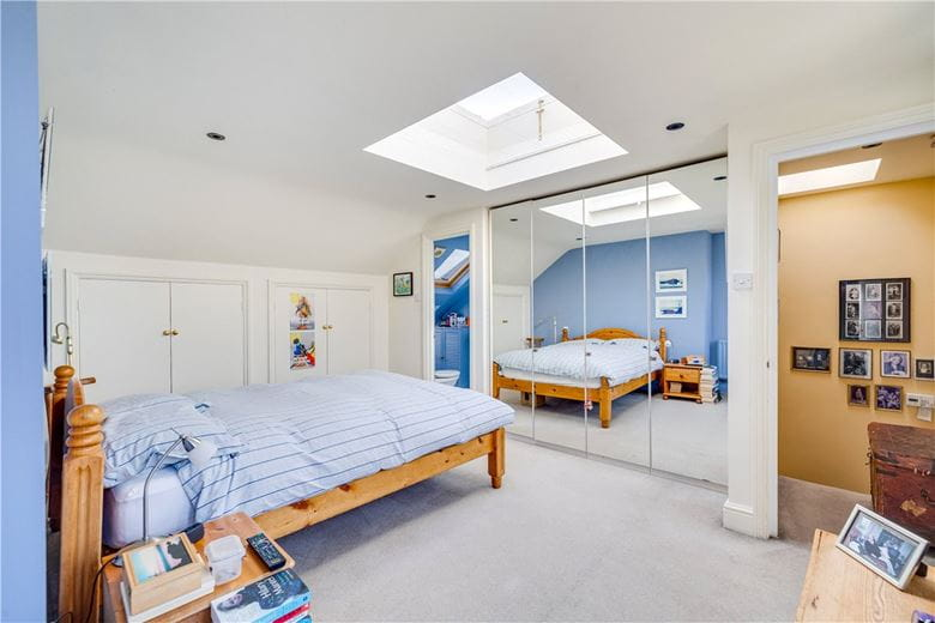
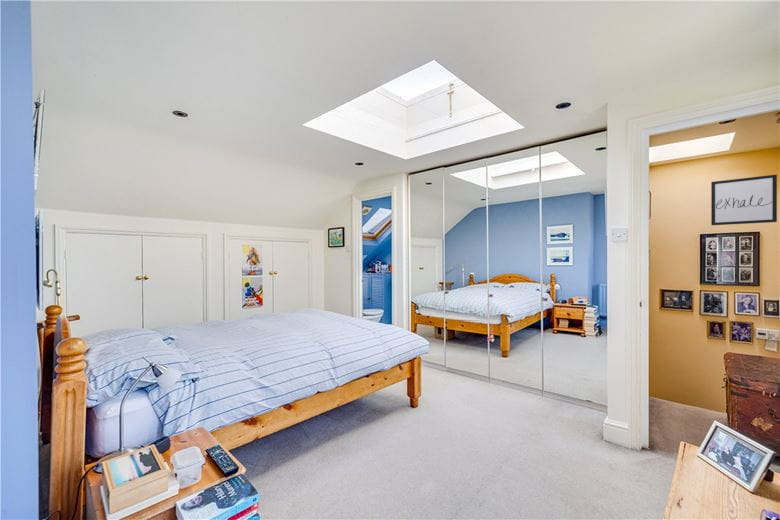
+ wall art (742, 201)
